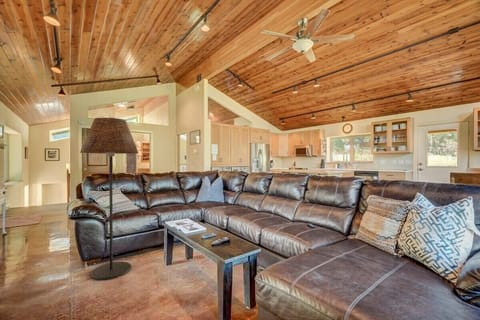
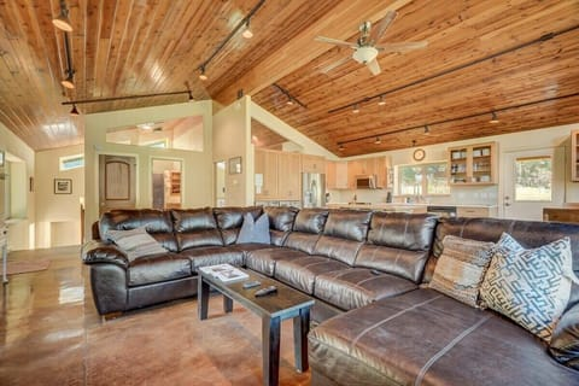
- floor lamp (110, 195)
